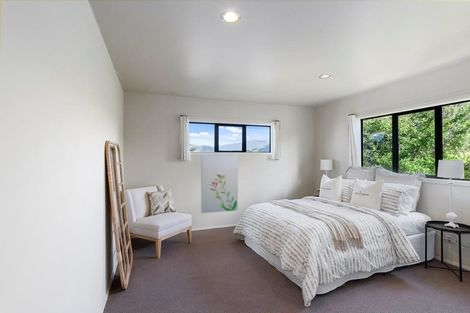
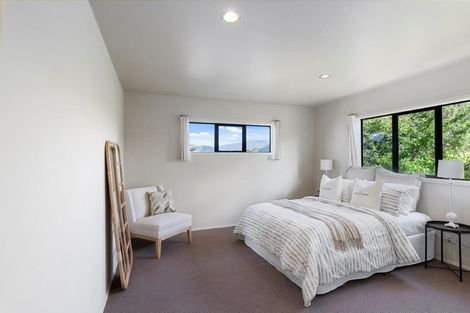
- wall art (219, 183)
